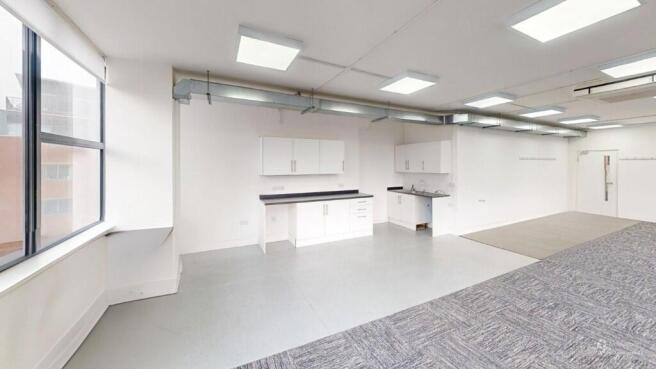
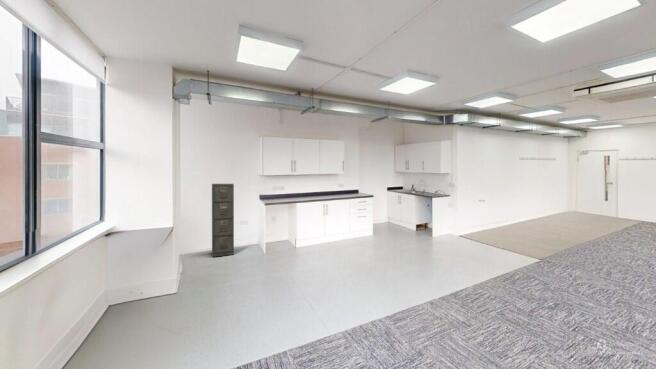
+ filing cabinet (222, 217)
